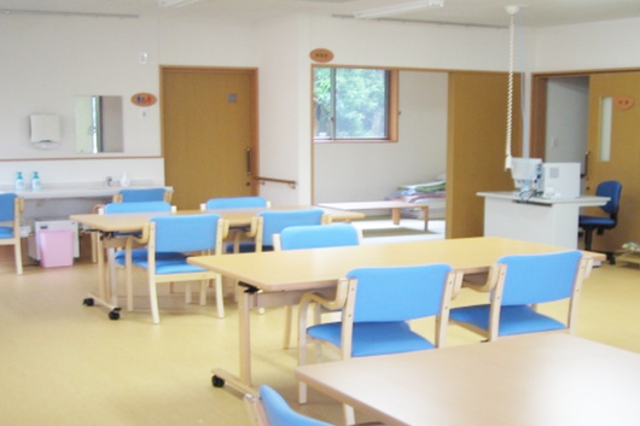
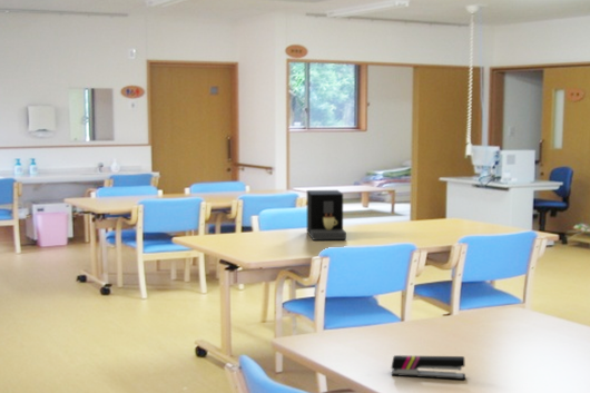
+ stapler (427, 365)
+ coffee maker (325, 214)
